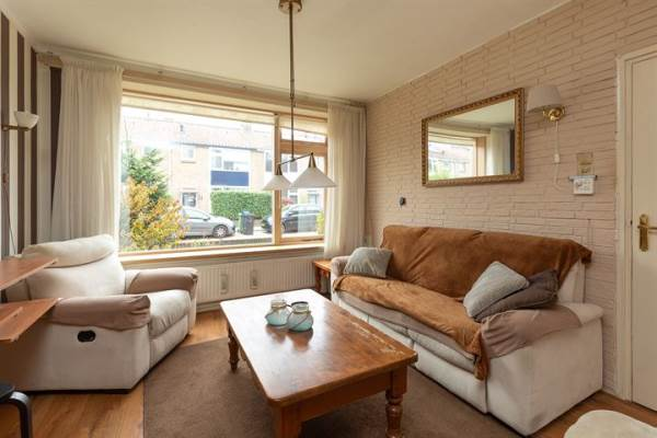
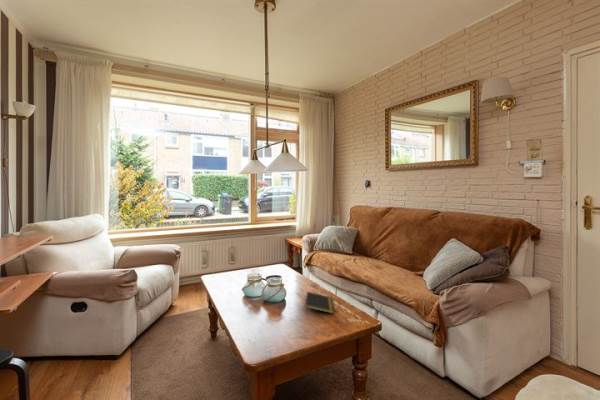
+ notepad (319, 301)
